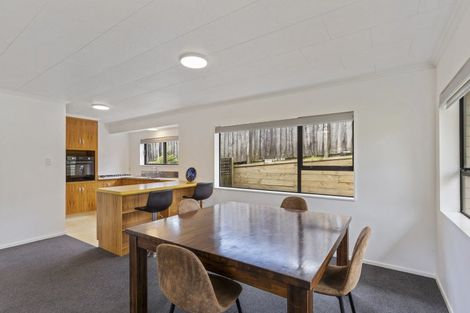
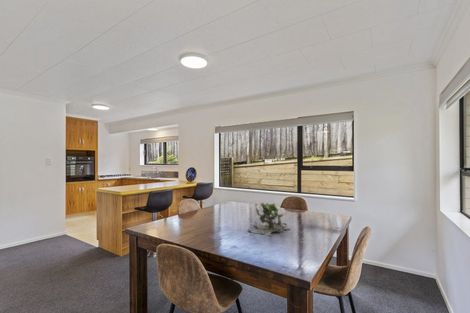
+ plant (271, 216)
